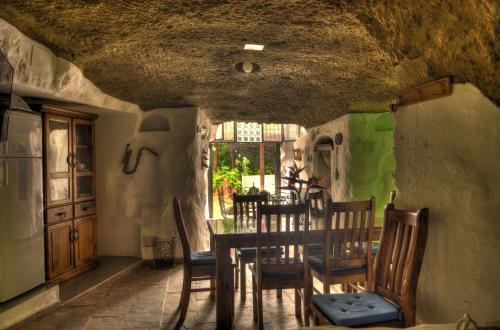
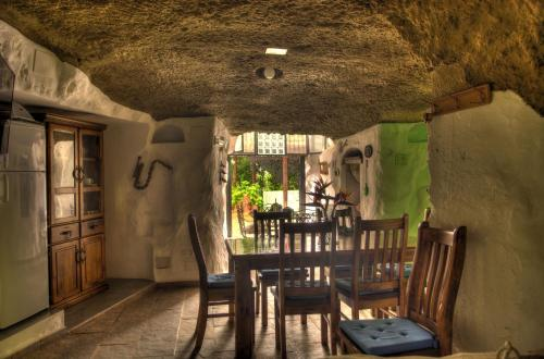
- waste bin (163, 253)
